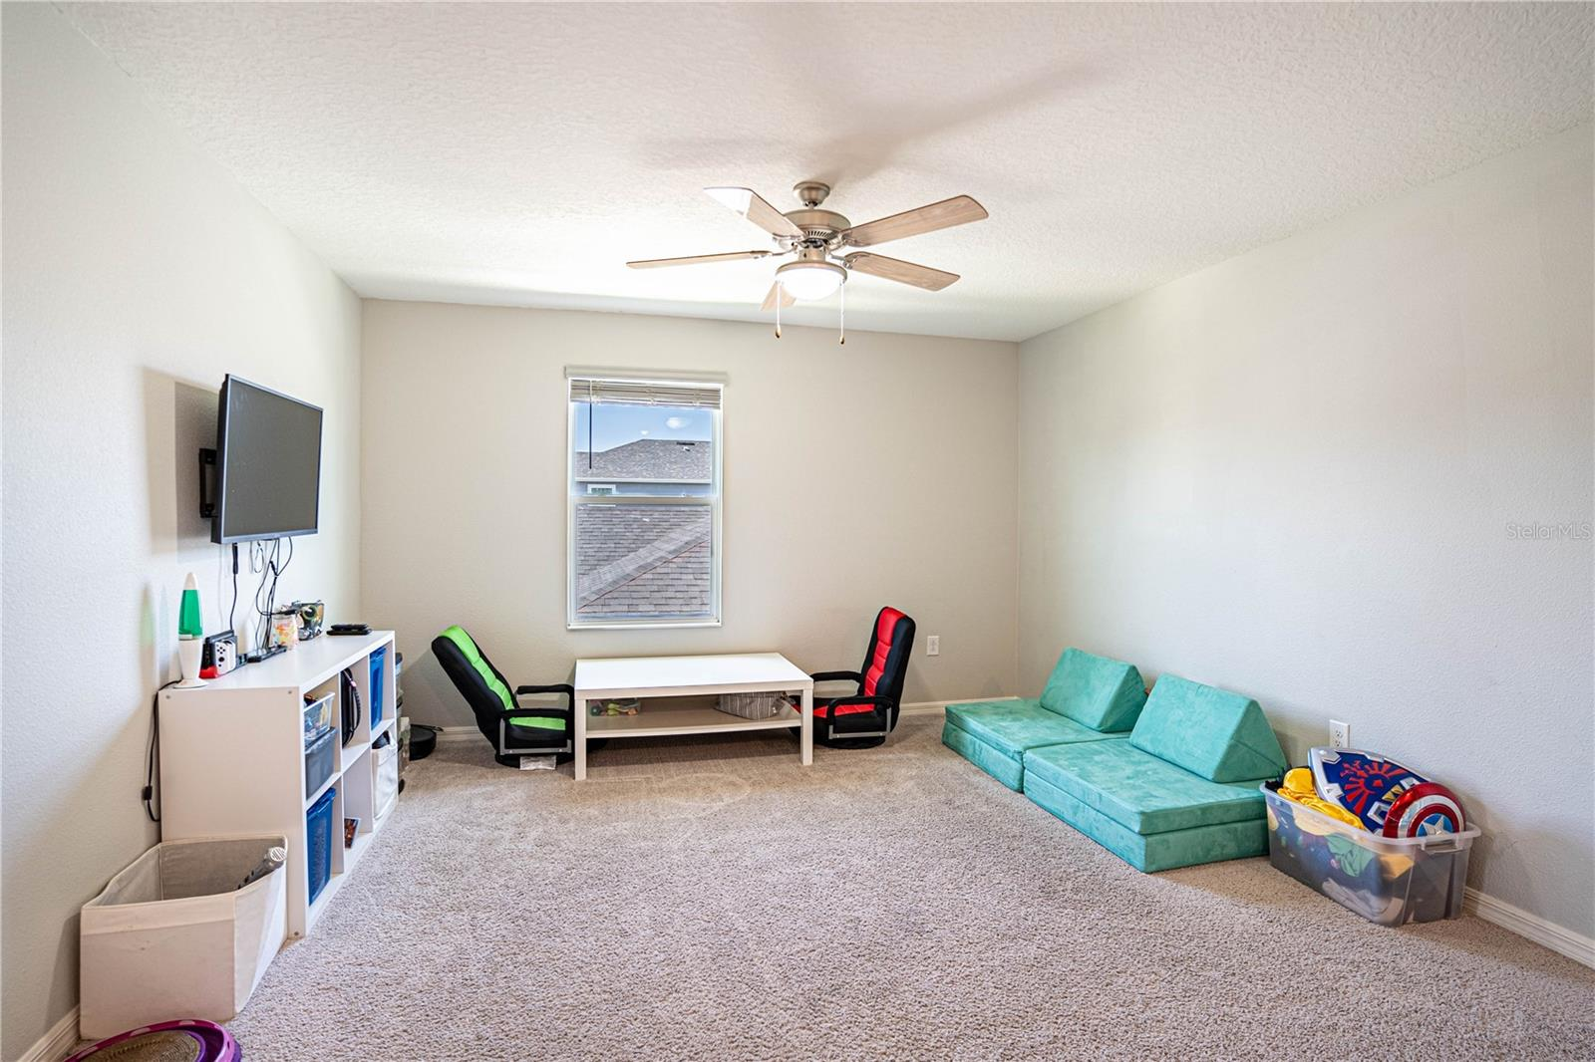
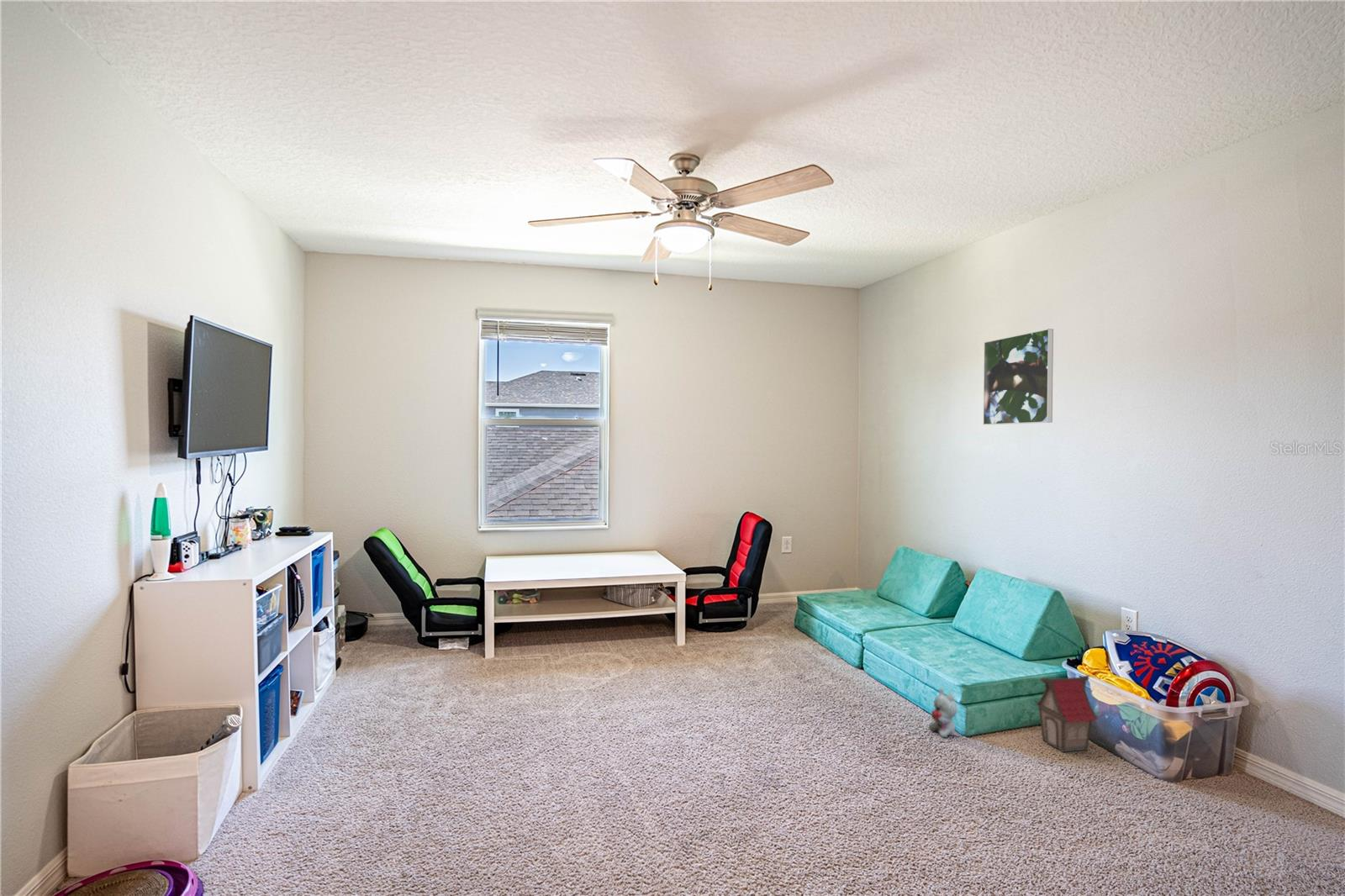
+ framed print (1015, 379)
+ plush toy (944, 711)
+ toy house (1065, 710)
